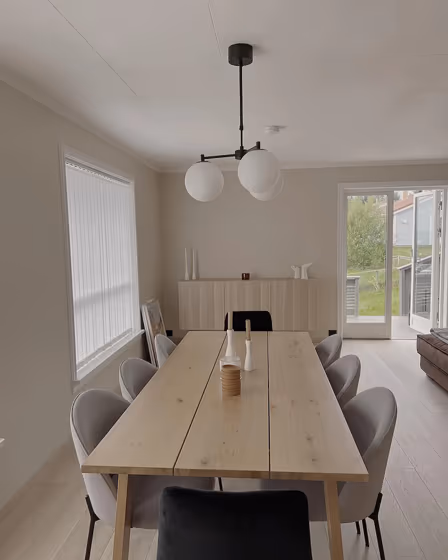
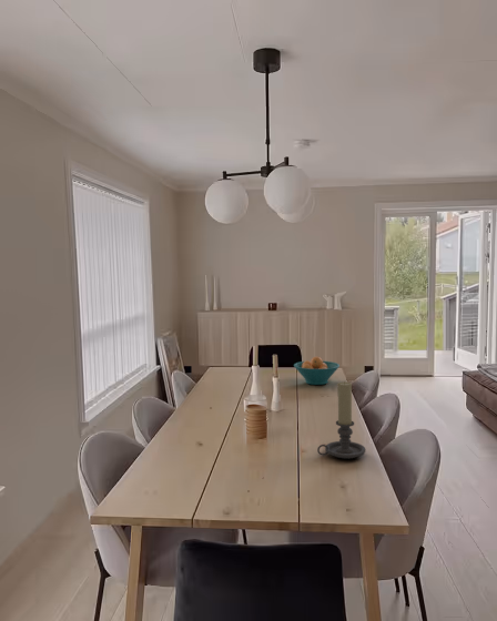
+ fruit bowl (316, 369)
+ candle holder (341, 418)
